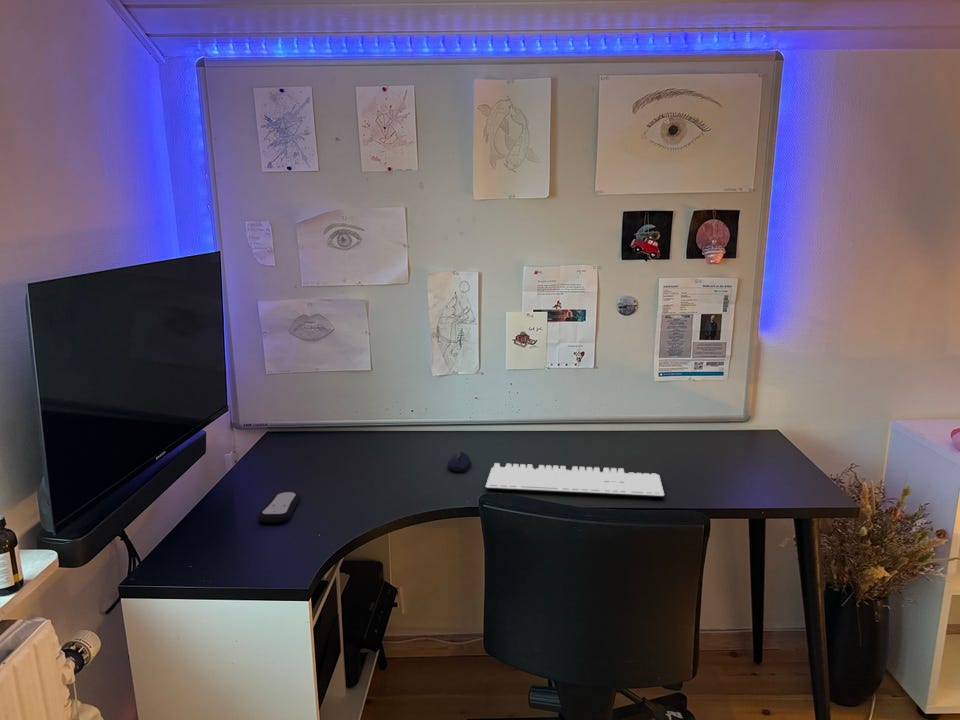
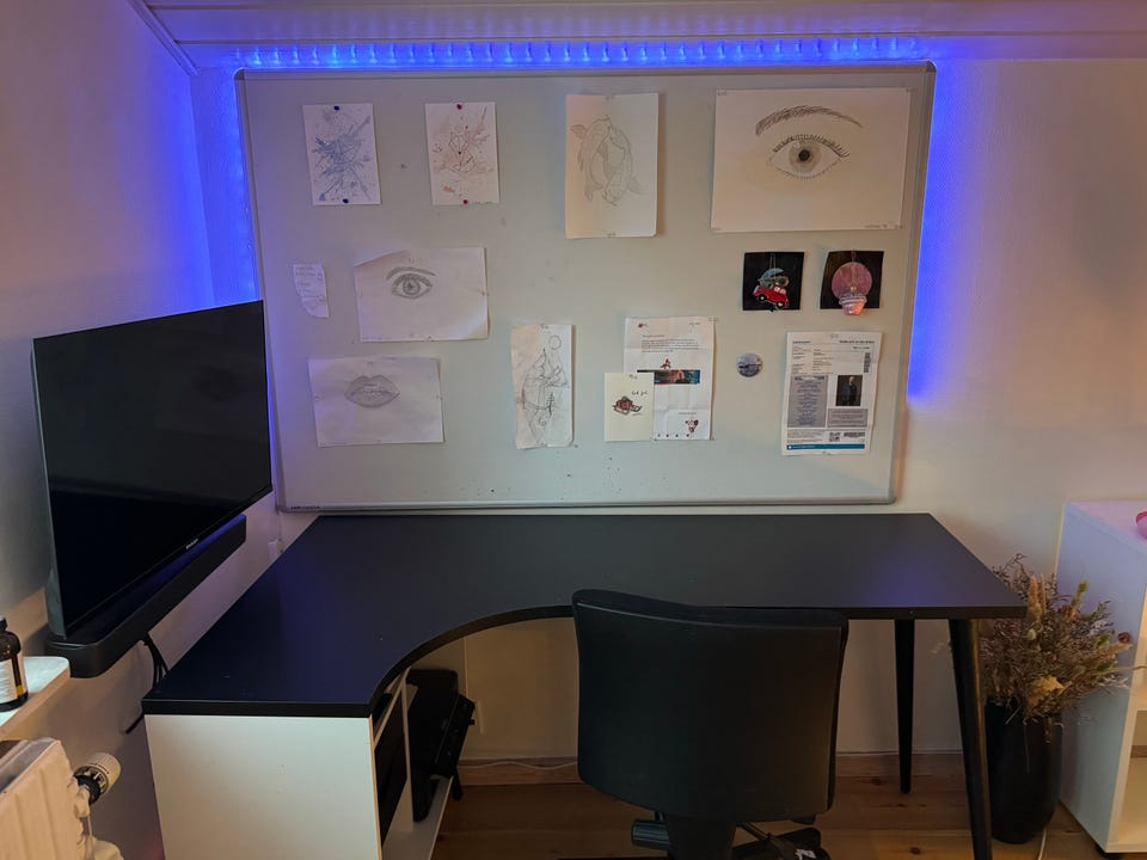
- keyboard (573, 479)
- computer mouse (459, 459)
- remote control (281, 506)
